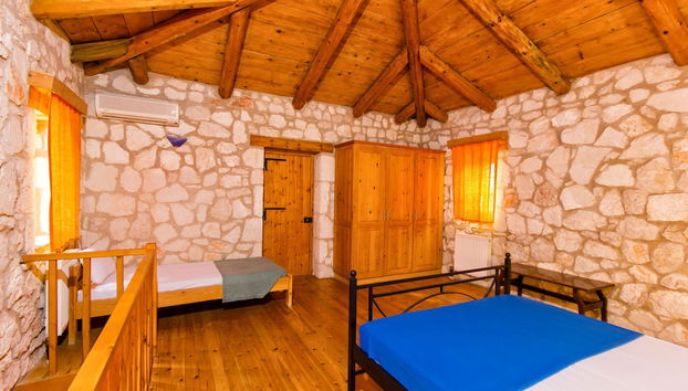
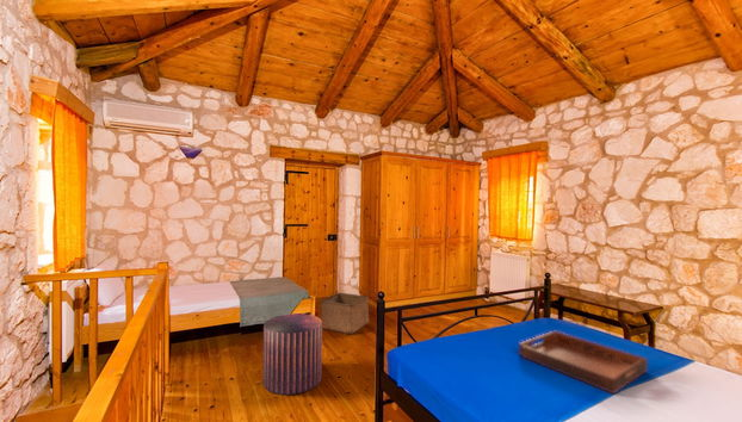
+ storage bin (345, 311)
+ stool (292, 350)
+ serving tray (579, 356)
